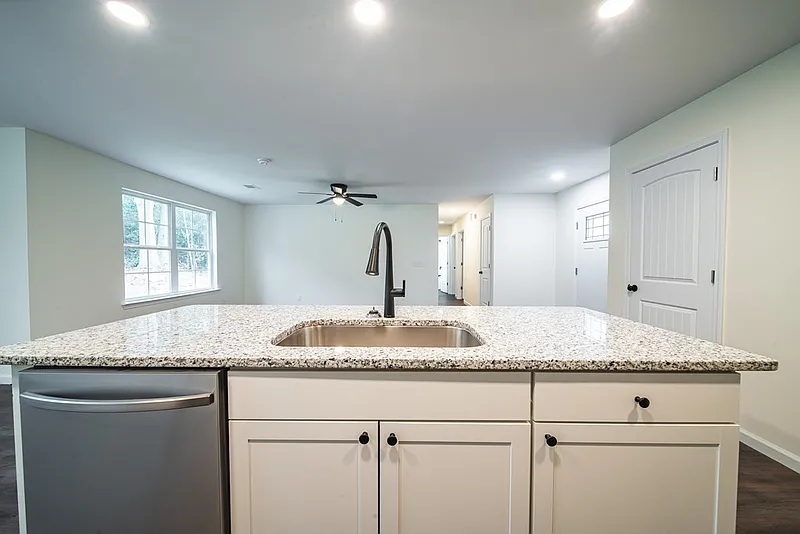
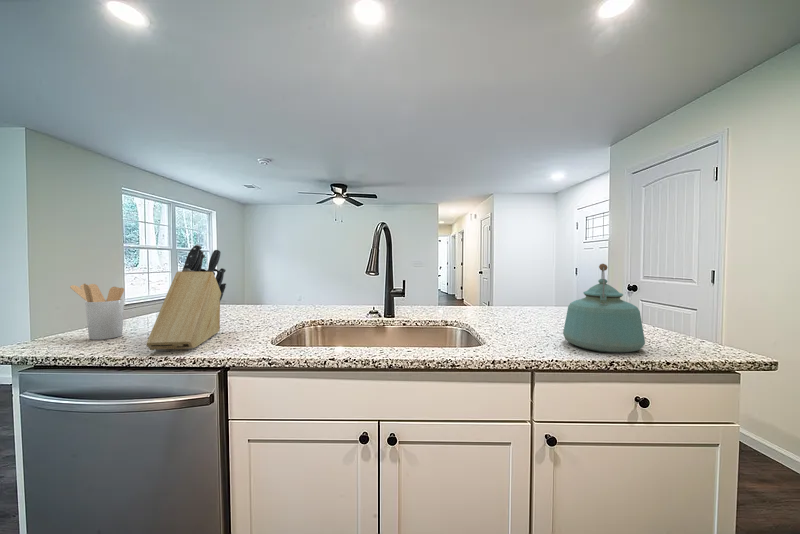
+ kettle (602, 303)
+ knife block (193, 291)
+ utensil holder (98, 309)
